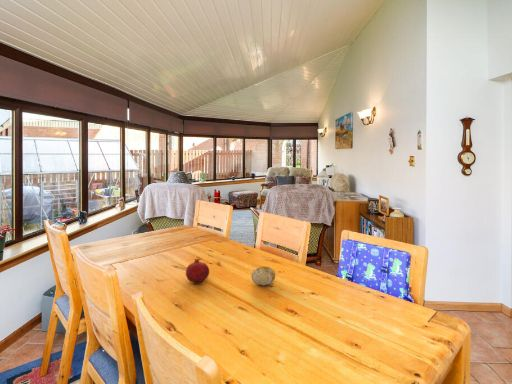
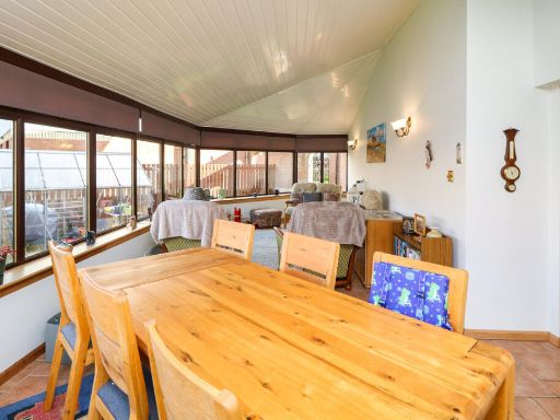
- fruit (263, 275)
- fruit (197, 269)
